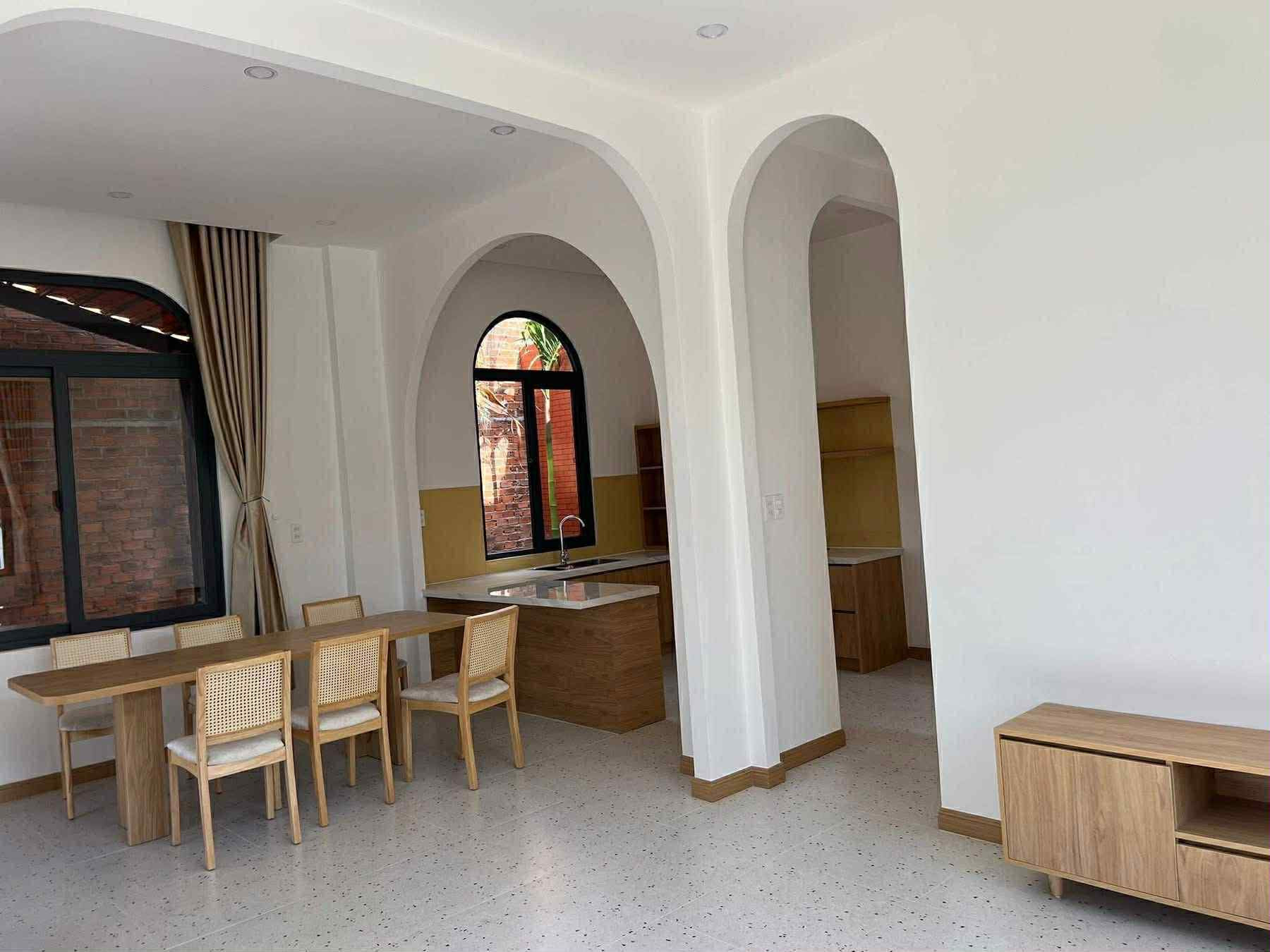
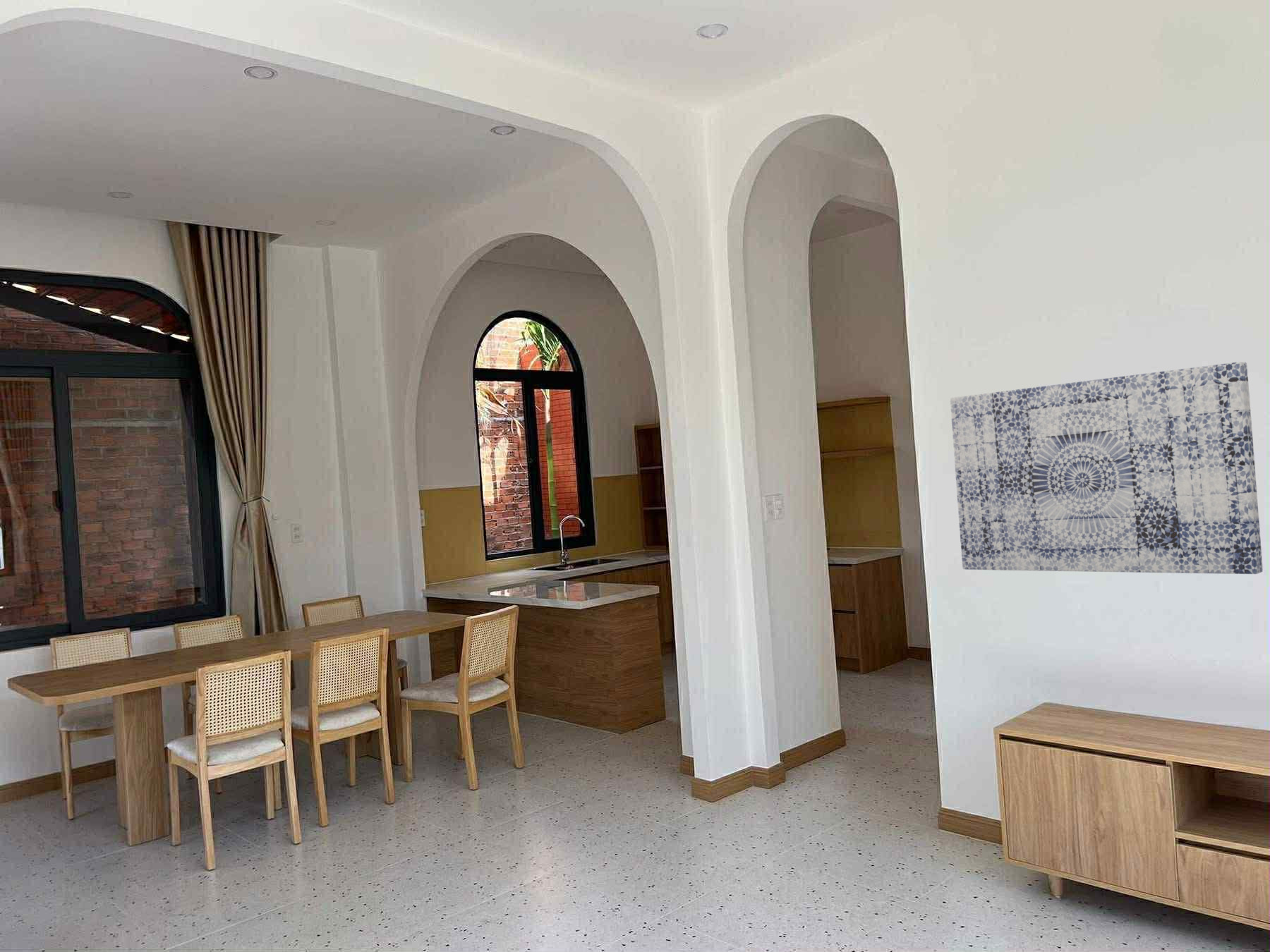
+ wall art (1091, 476)
